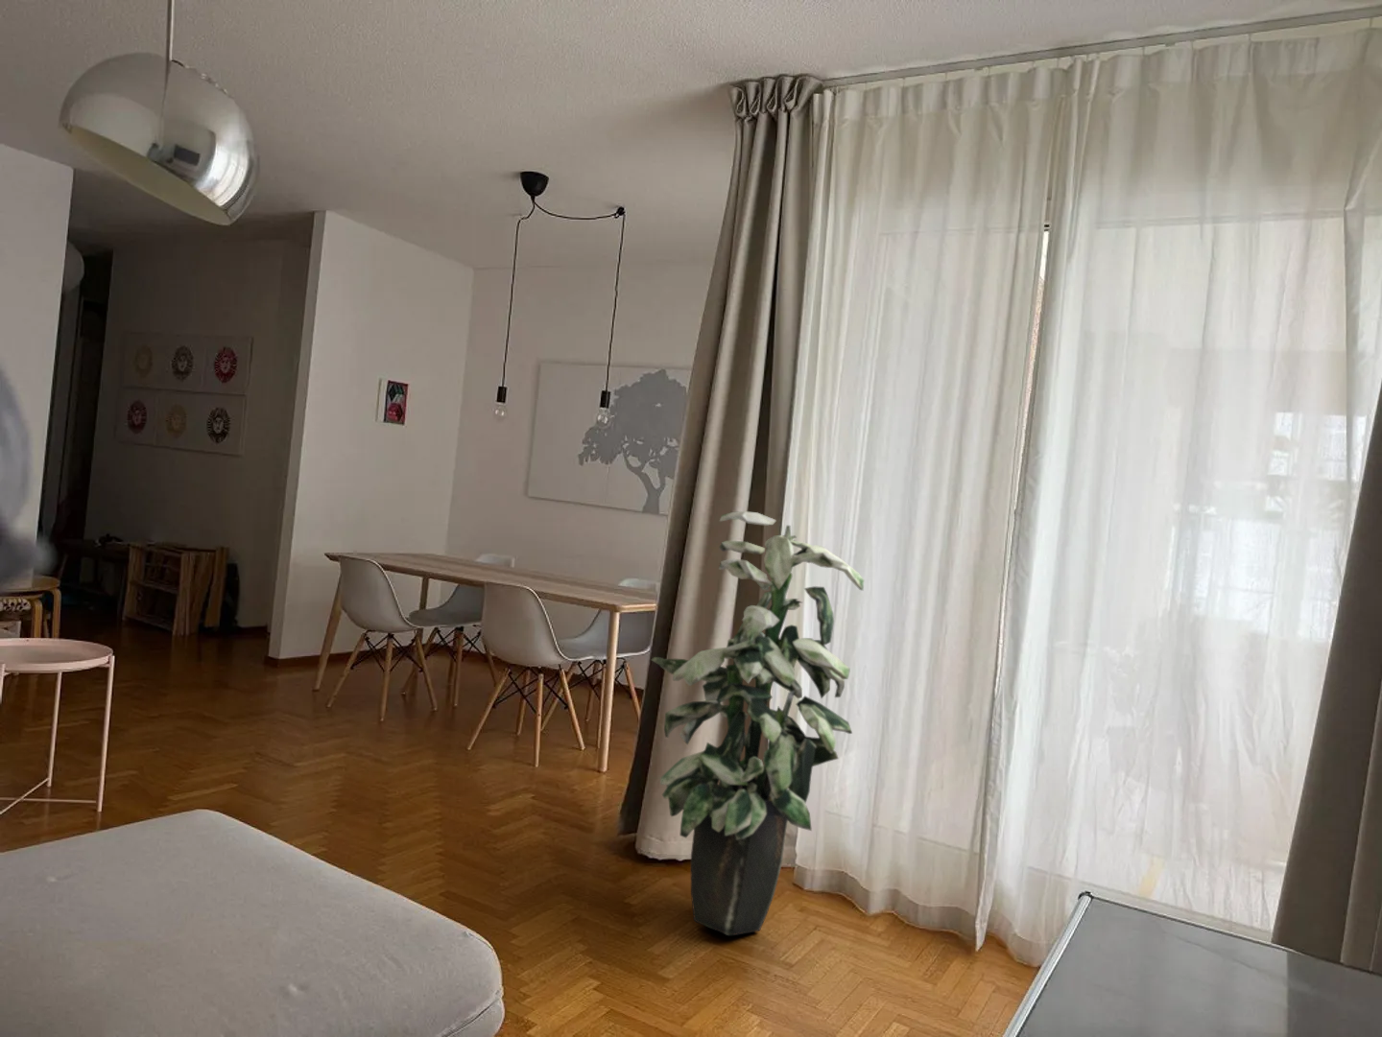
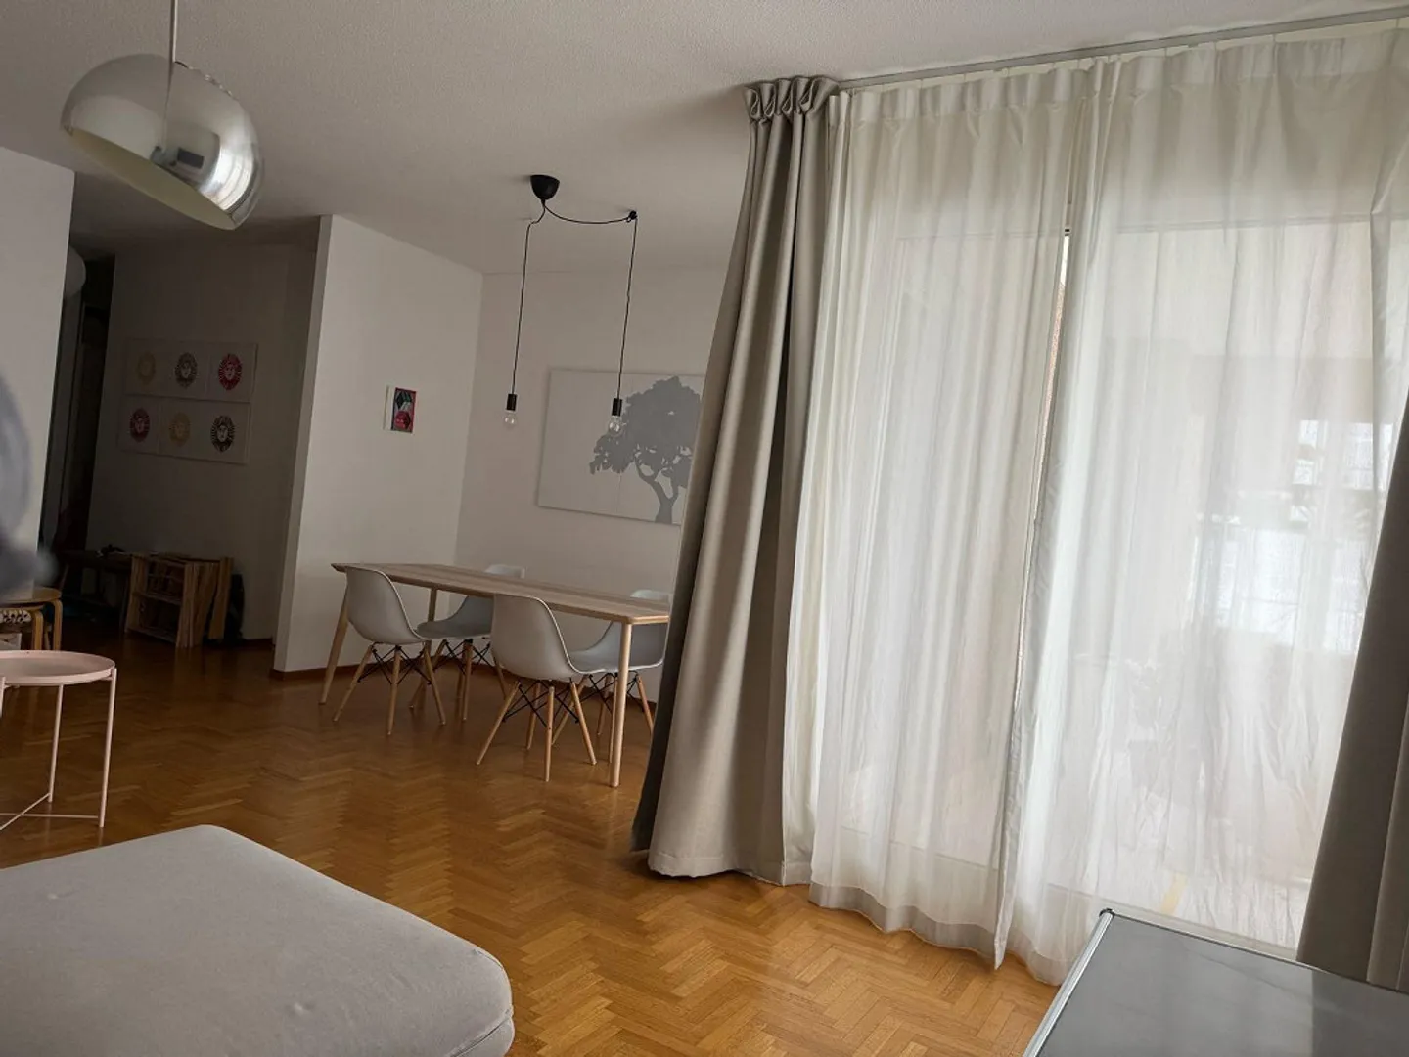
- indoor plant (748, 716)
